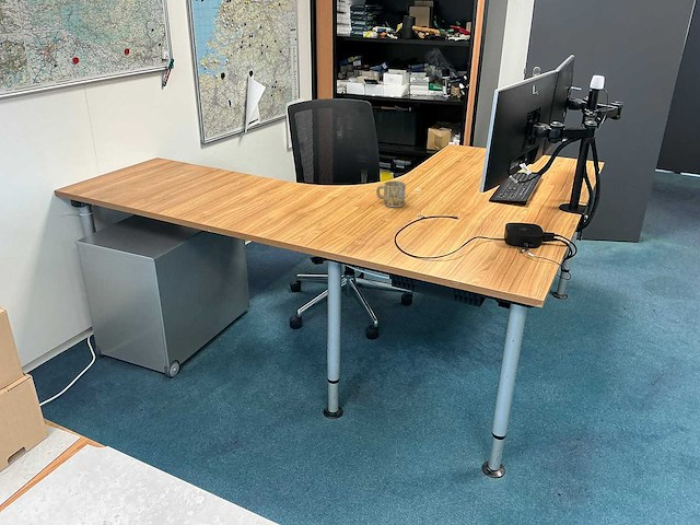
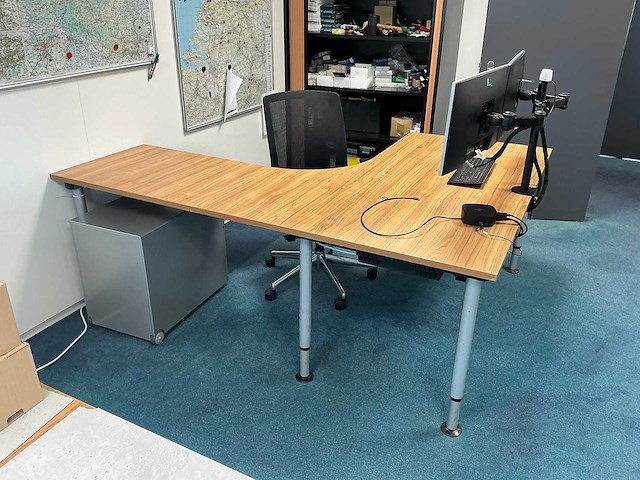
- mug (389, 192)
